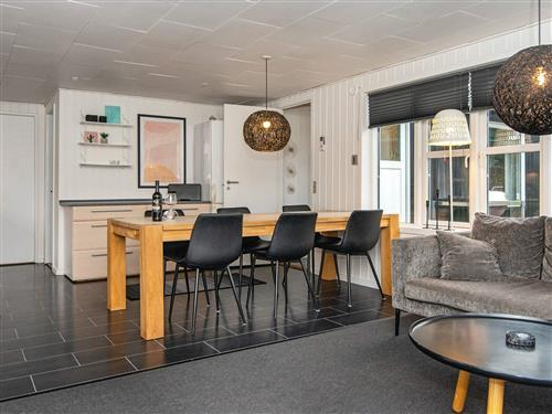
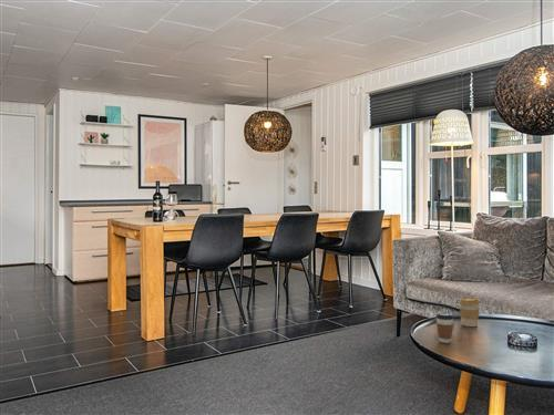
+ coffee cup (444, 328)
+ coffee cup (469, 311)
